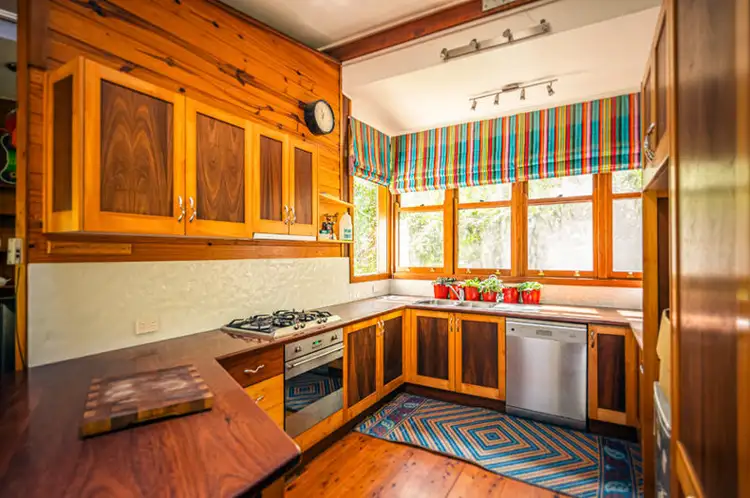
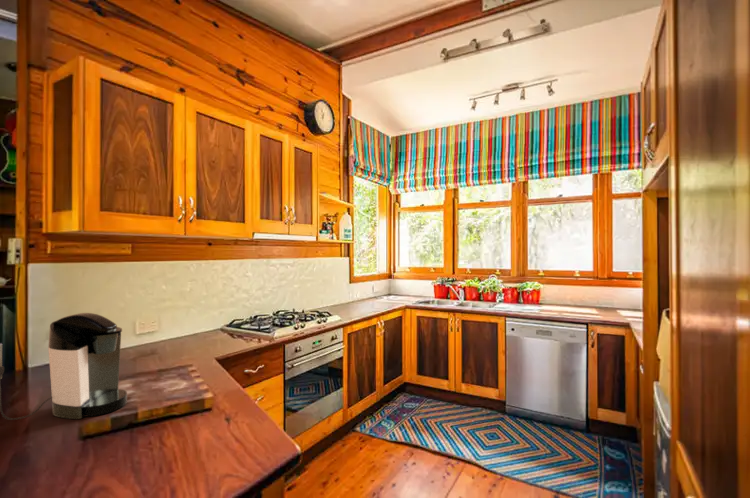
+ coffee maker (72, 365)
